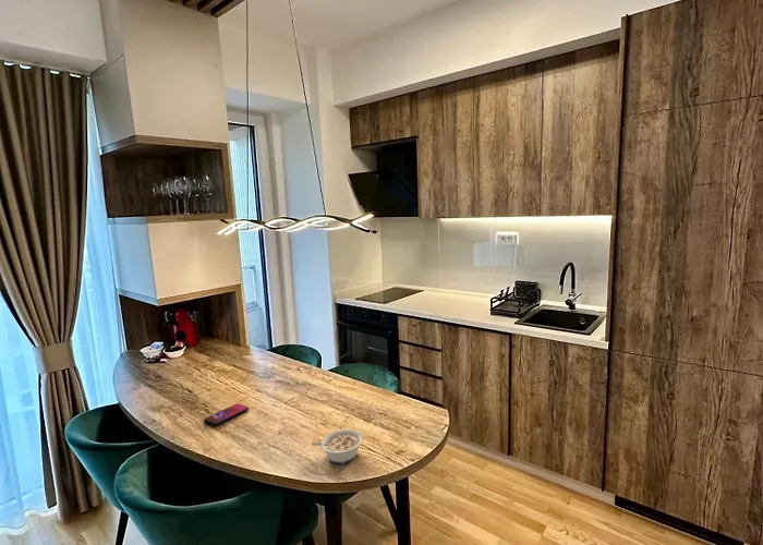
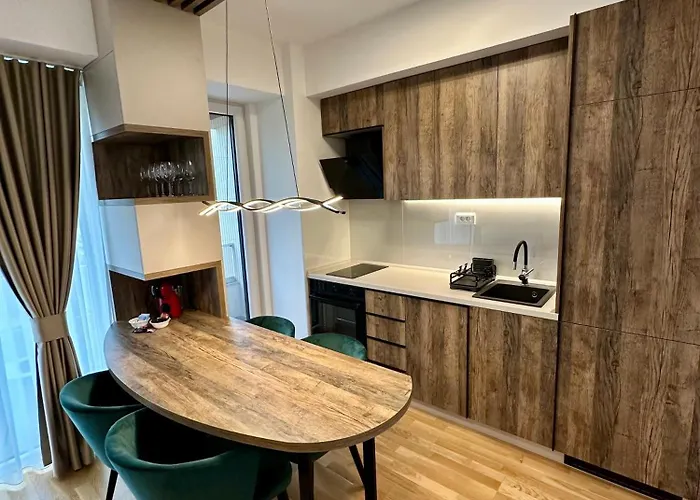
- legume (340, 447)
- smartphone (227, 413)
